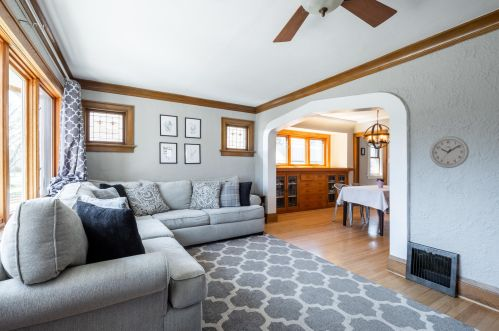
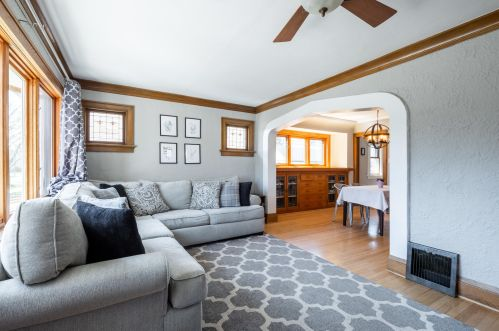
- wall clock (448, 152)
